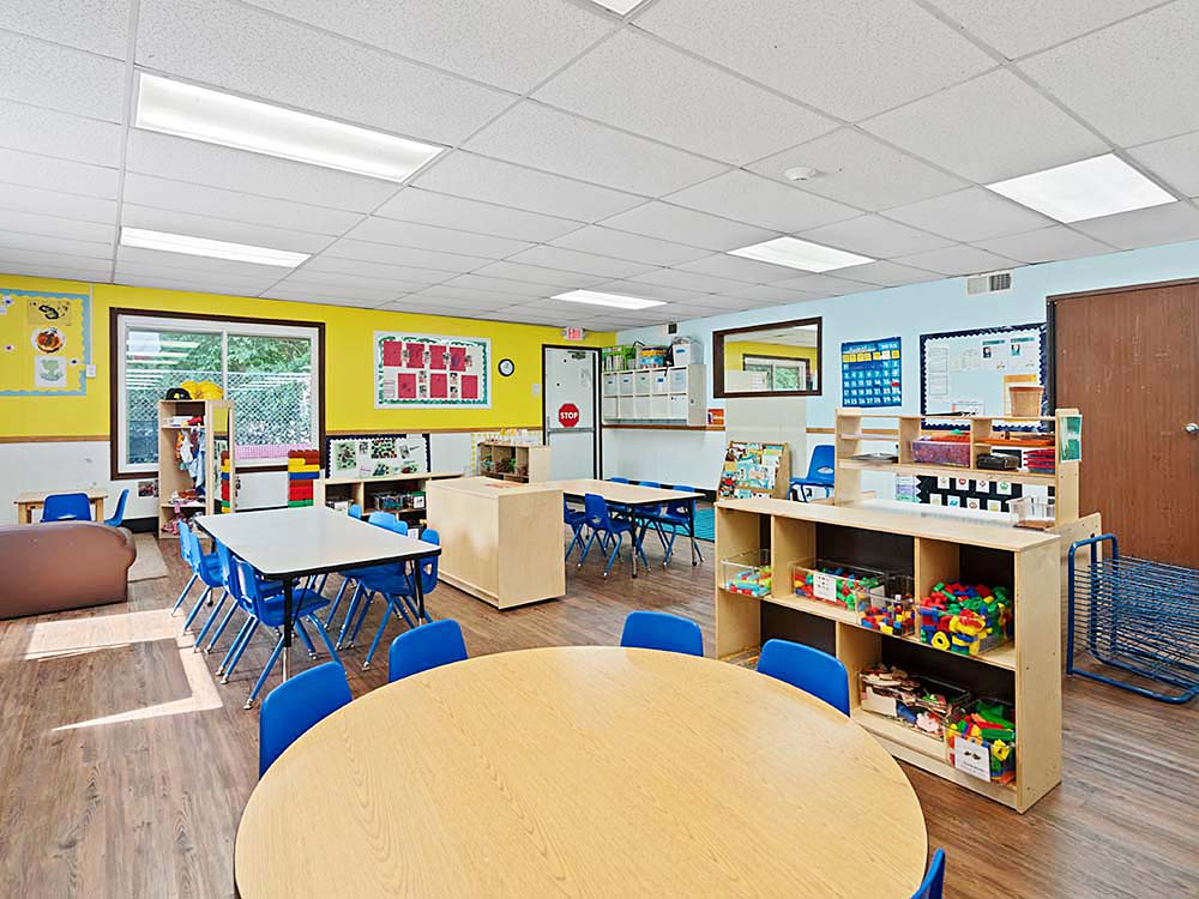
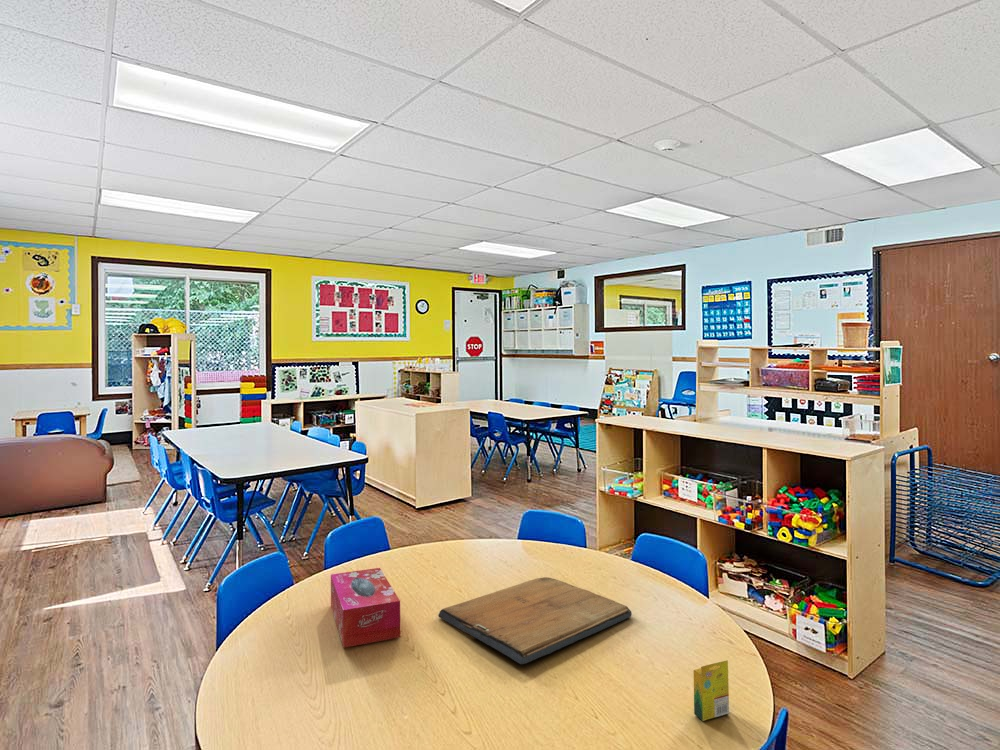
+ tissue box (363, 603)
+ religious icon (535, 611)
+ crayon box (711, 687)
